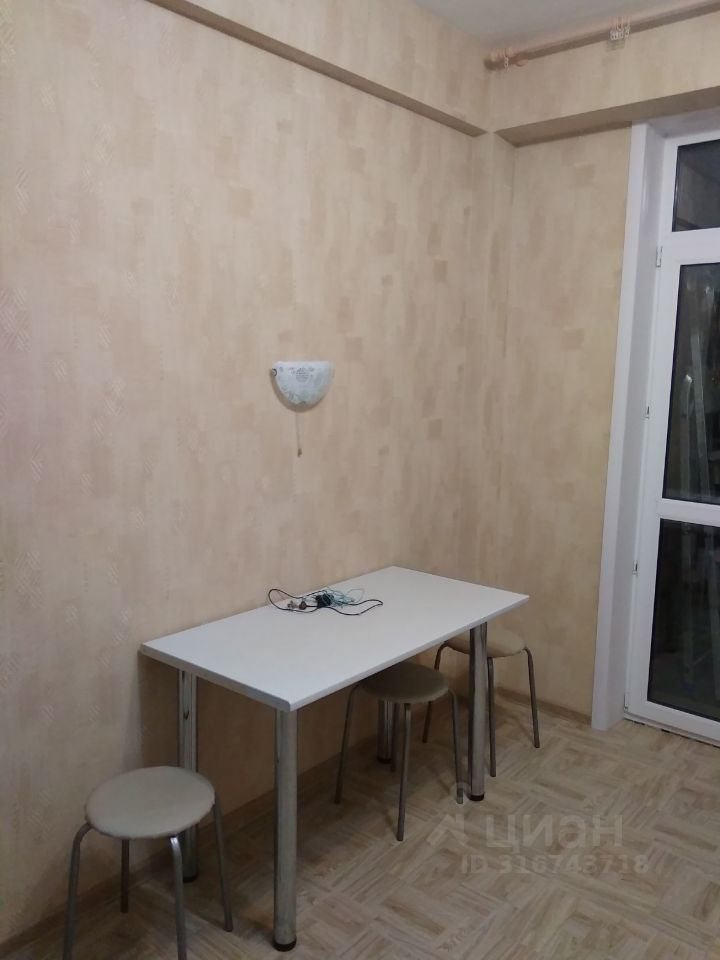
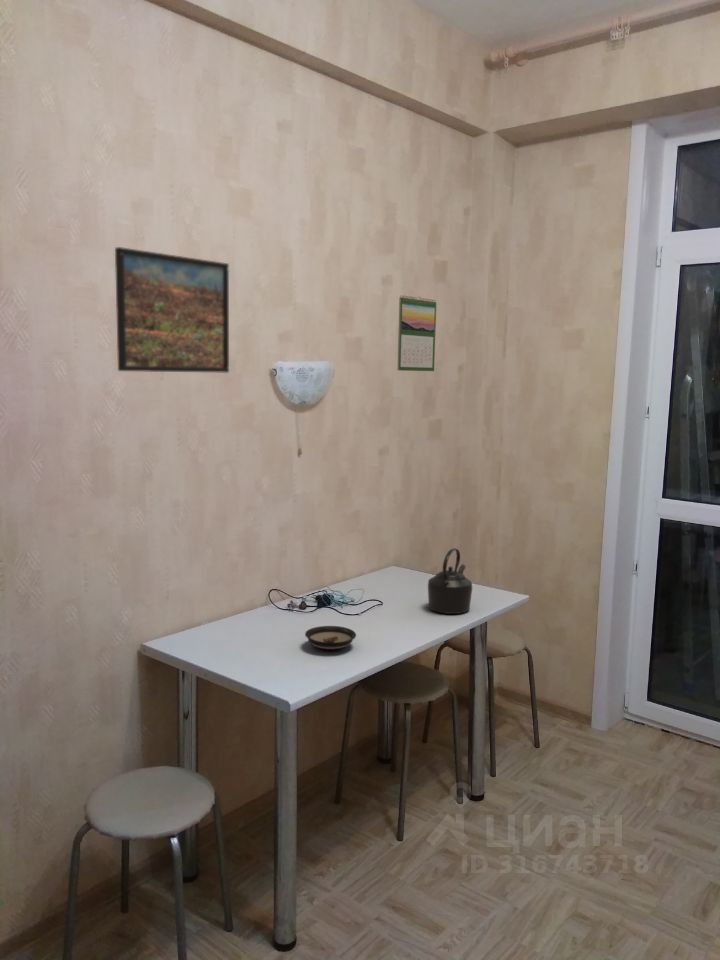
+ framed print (176, 314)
+ calendar (417, 333)
+ kettle (453, 576)
+ saucer (330, 639)
